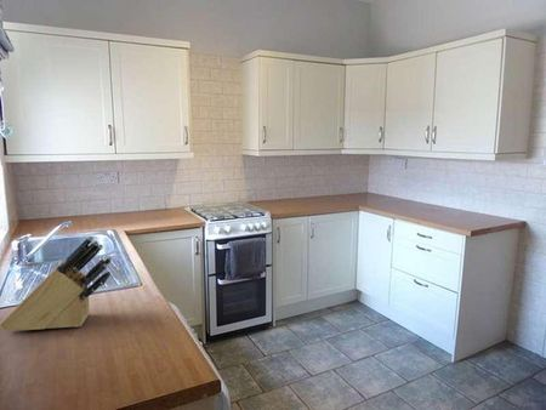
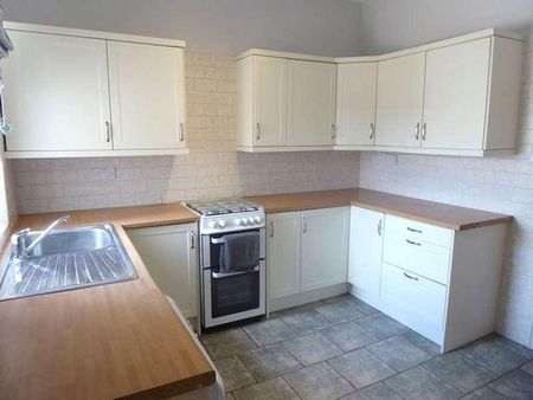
- knife block (58, 281)
